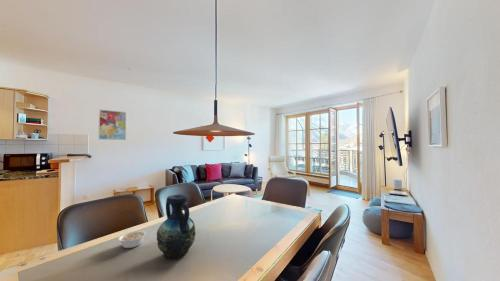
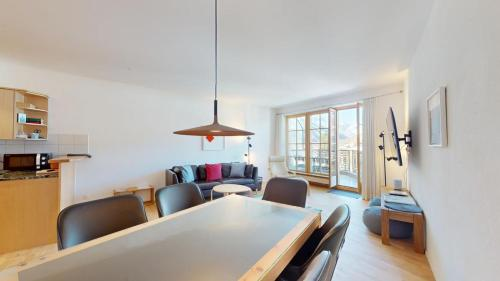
- vase (176, 224)
- legume (133, 238)
- wall art (112, 125)
